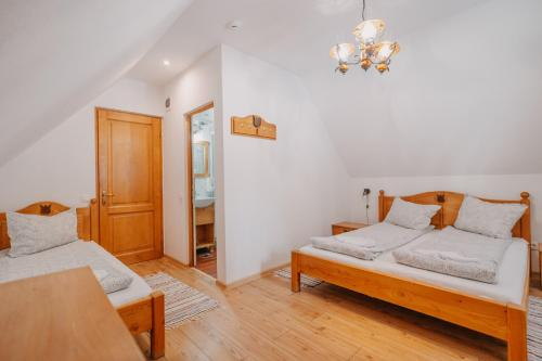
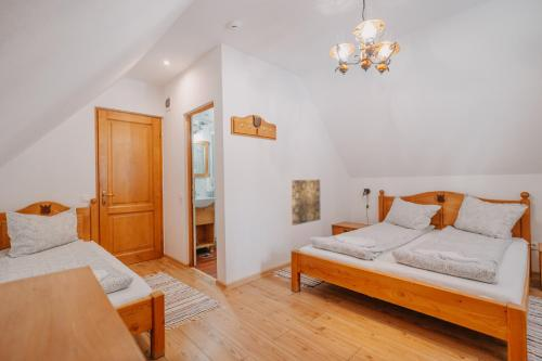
+ wall art (306, 201)
